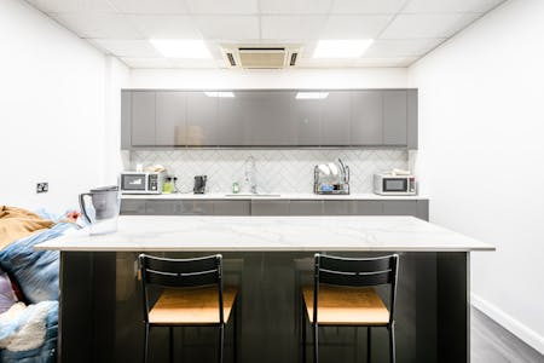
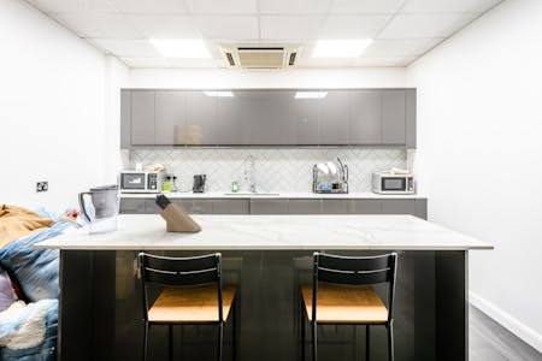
+ knife block (177, 212)
